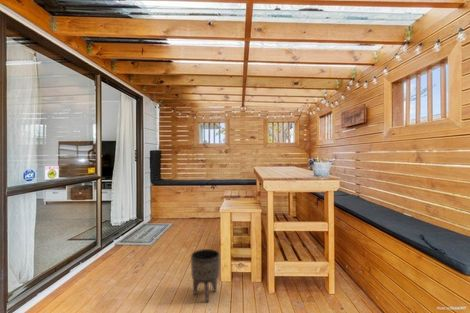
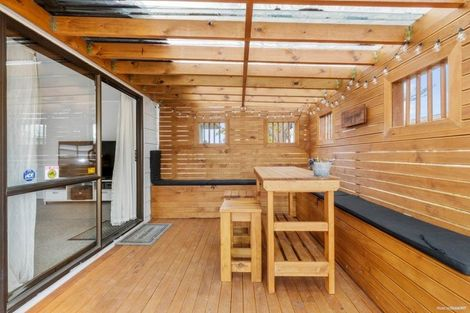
- planter (205, 274)
